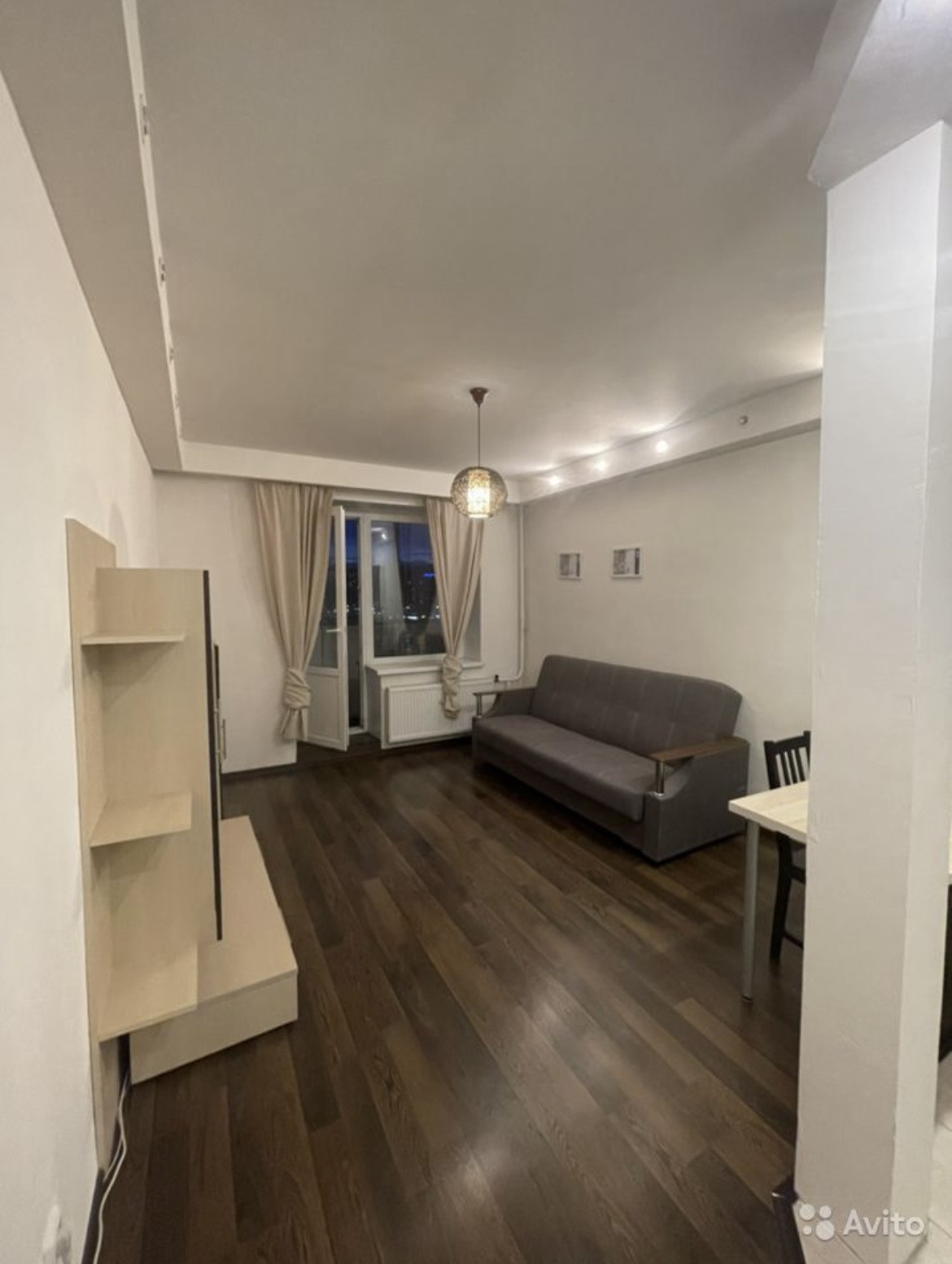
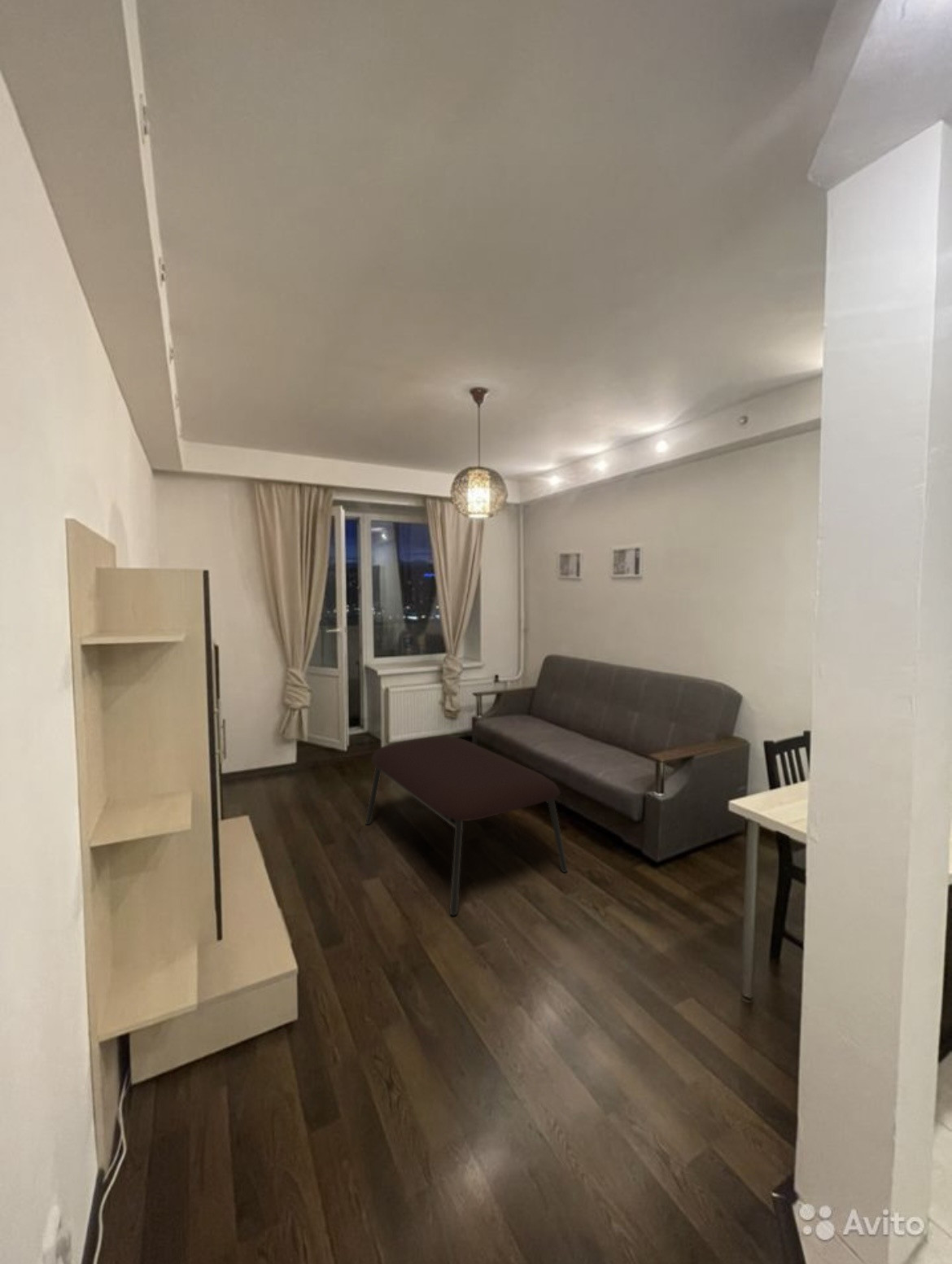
+ coffee table (456, 802)
